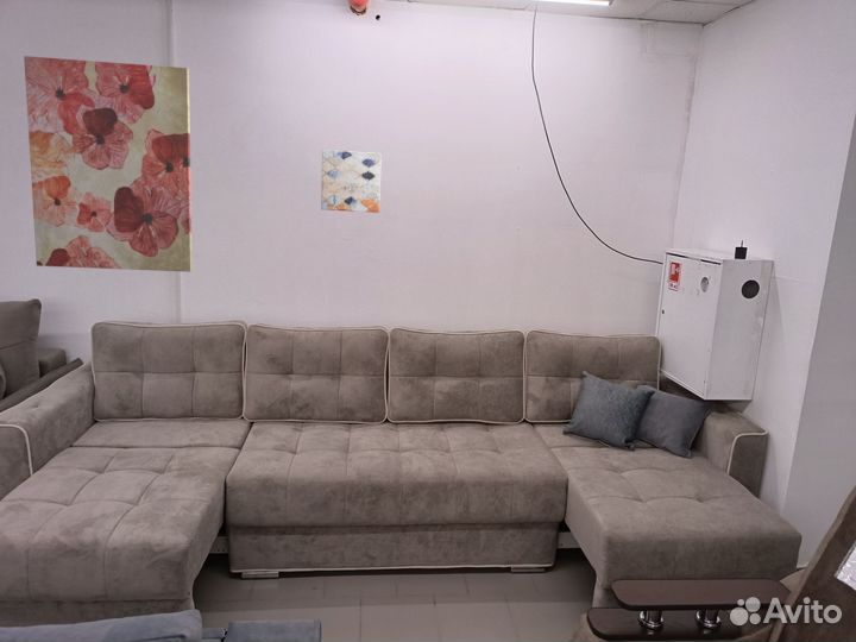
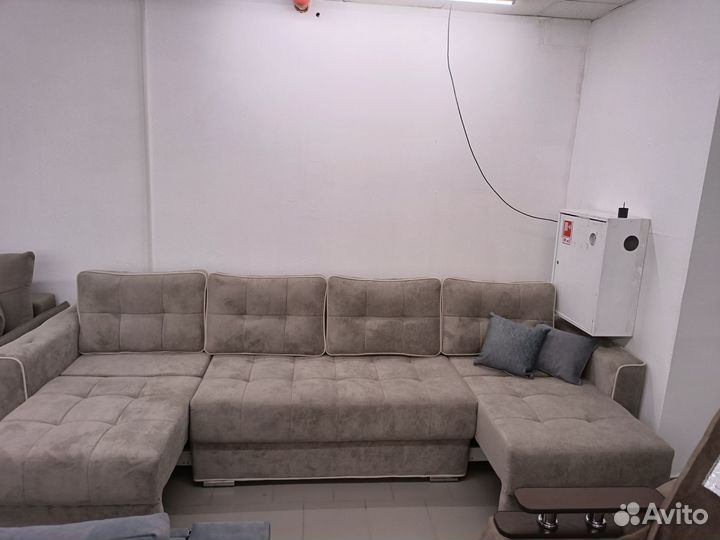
- wall art (112, 168)
- wall art (351, 181)
